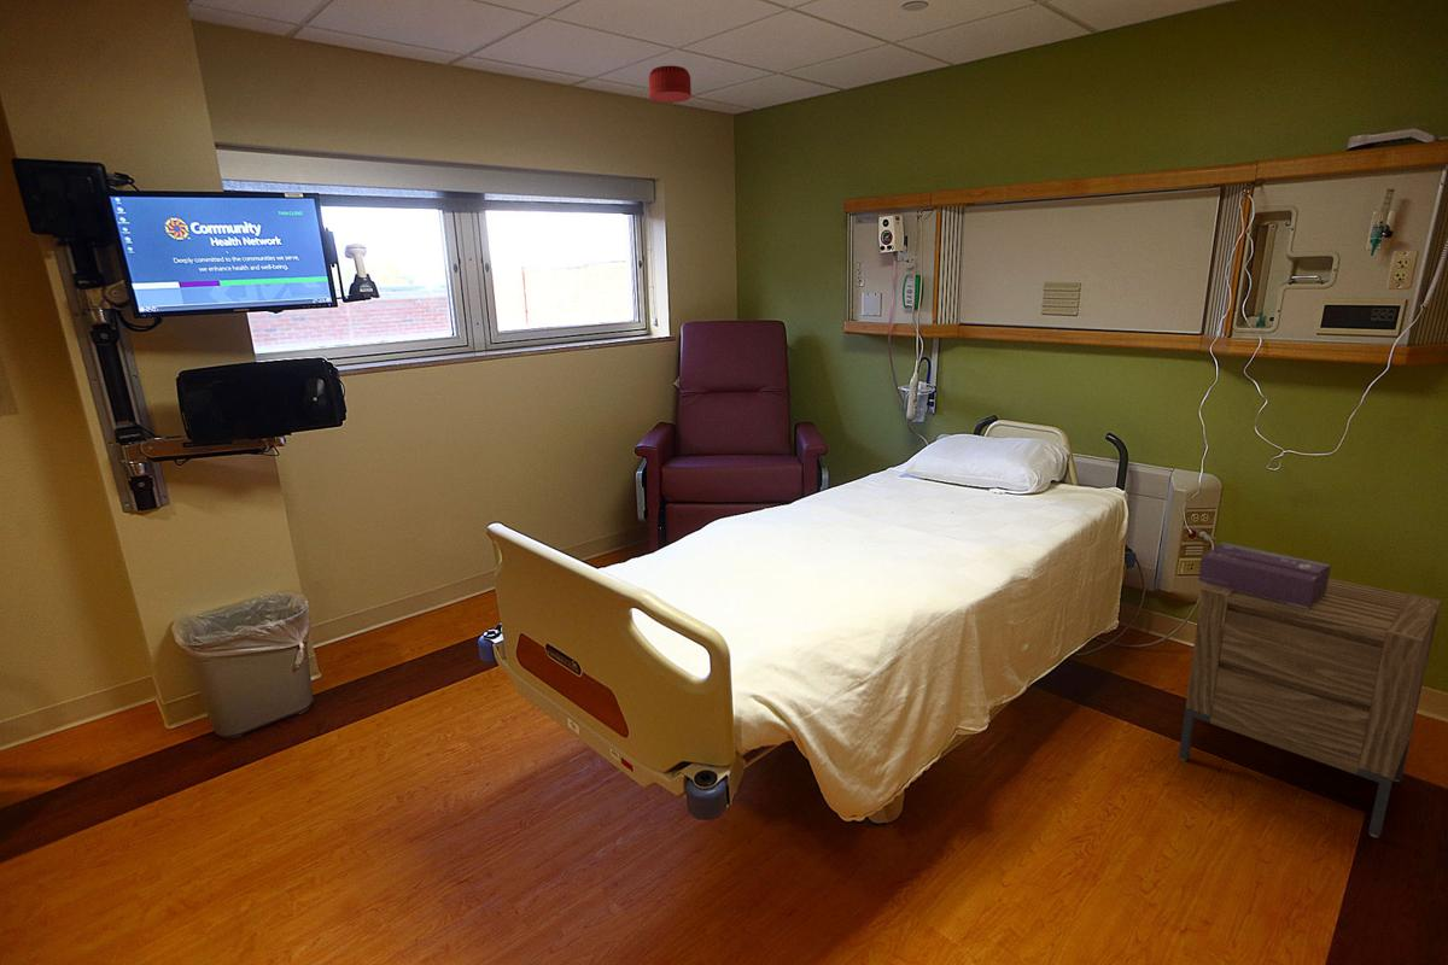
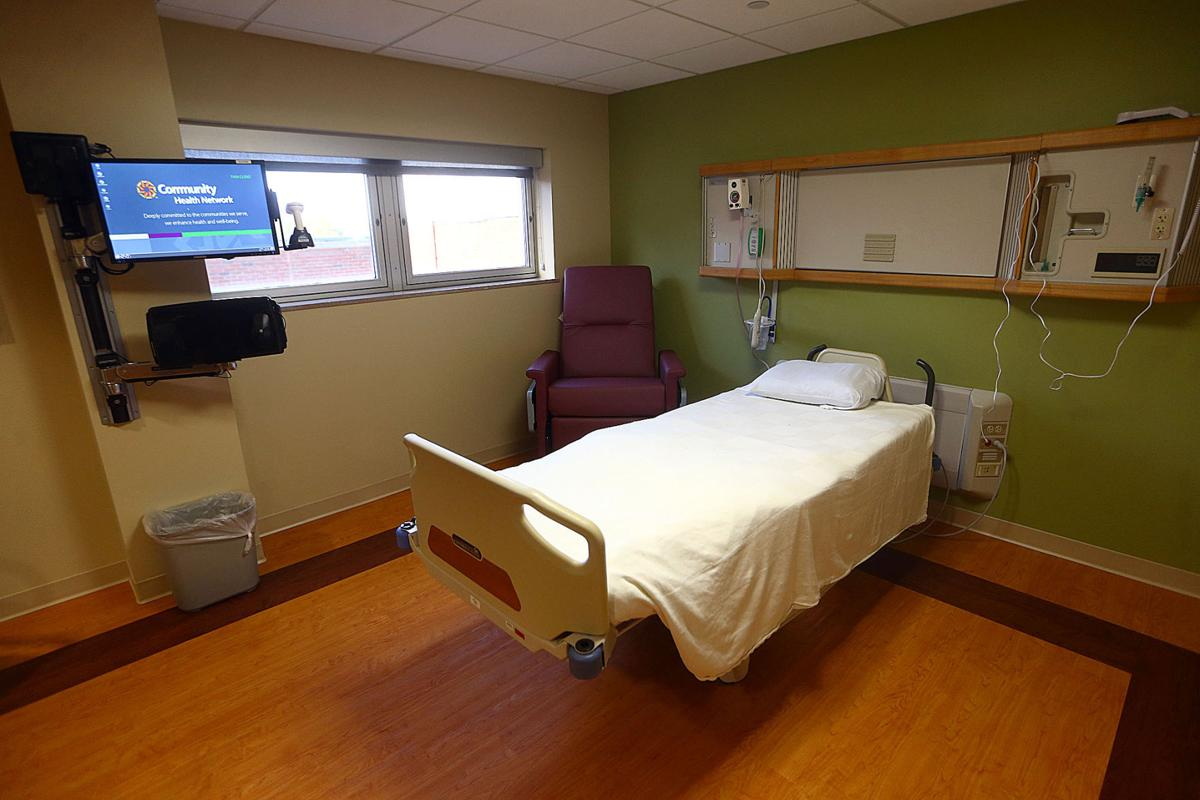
- nightstand (1301, 684)
- tissue box (1262, 572)
- smoke detector (670, 83)
